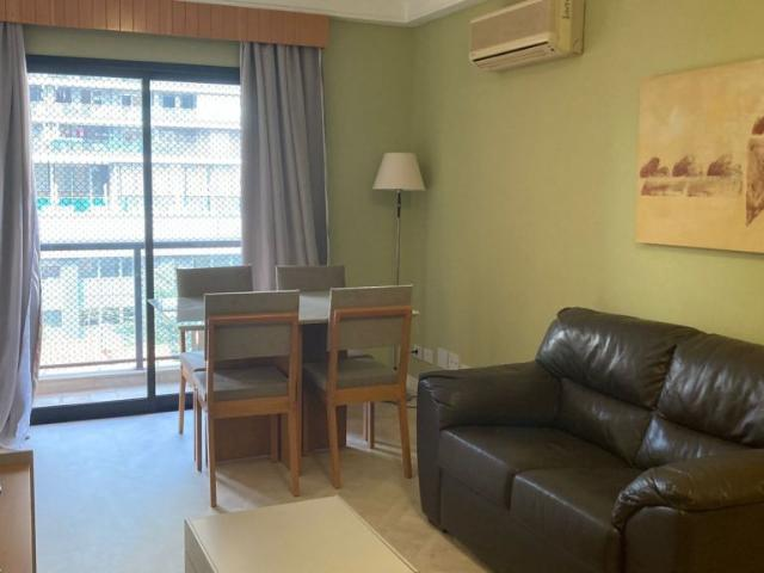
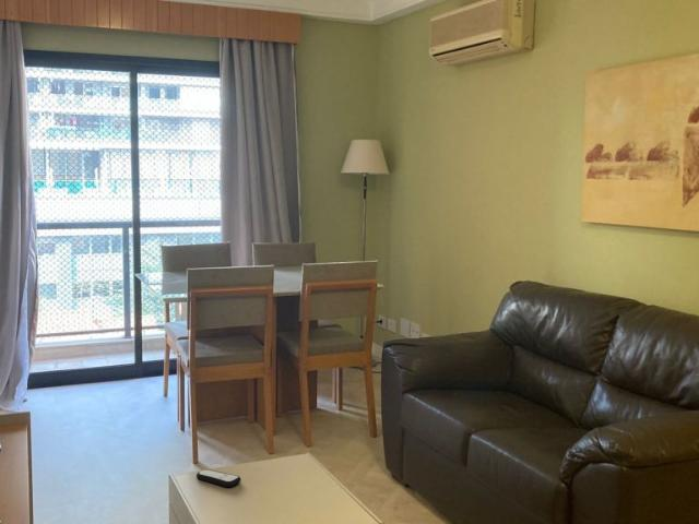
+ remote control (217, 477)
